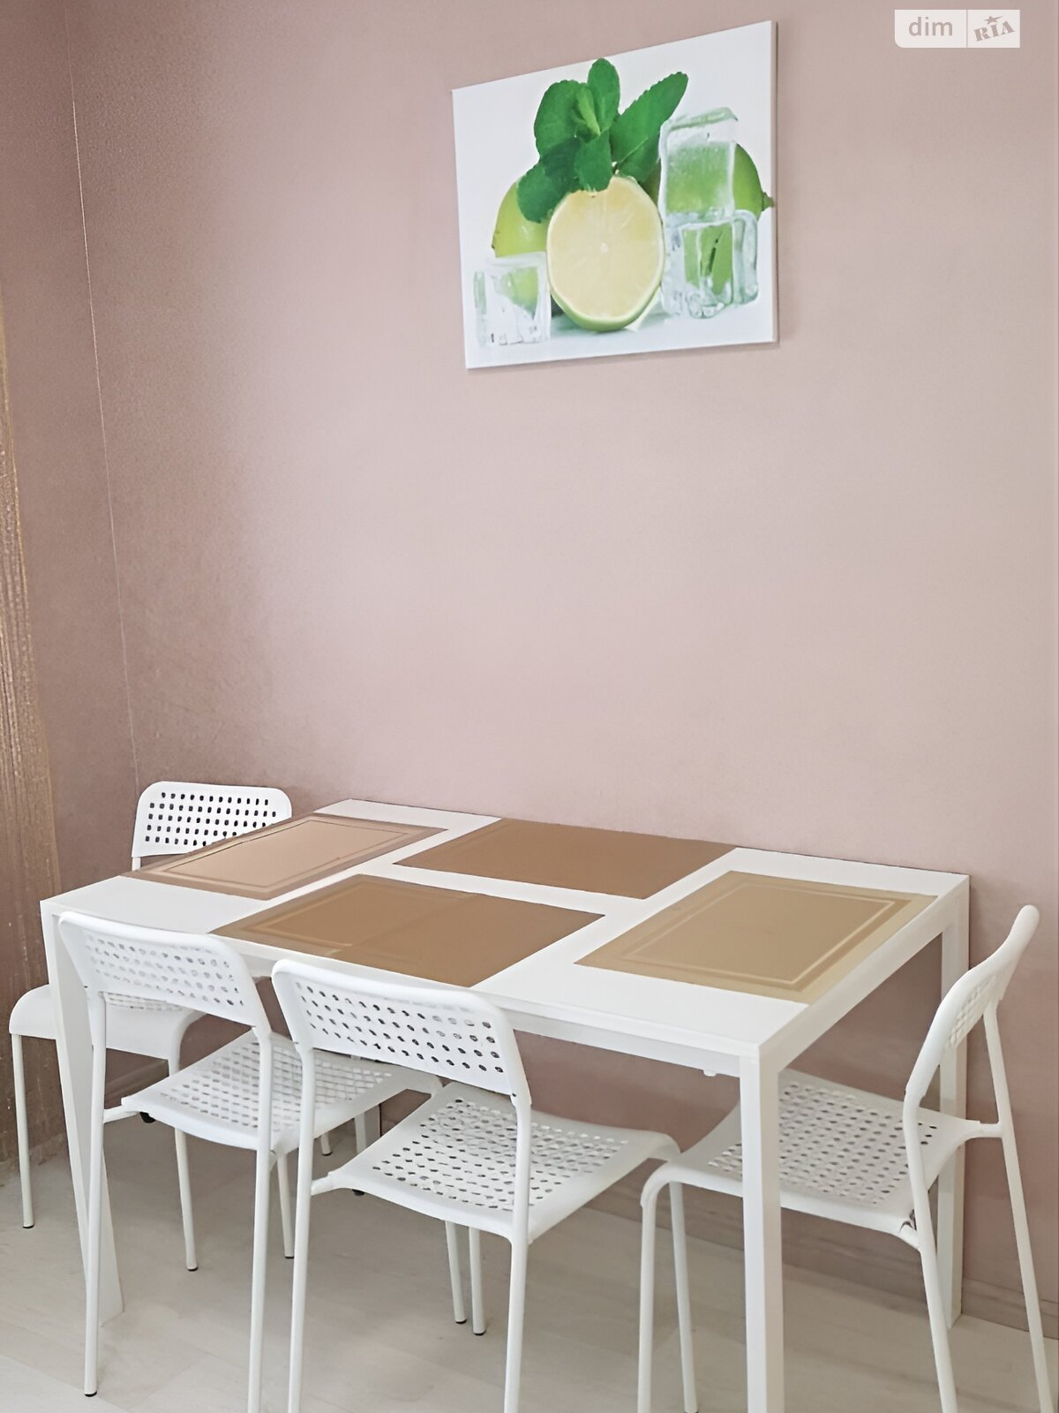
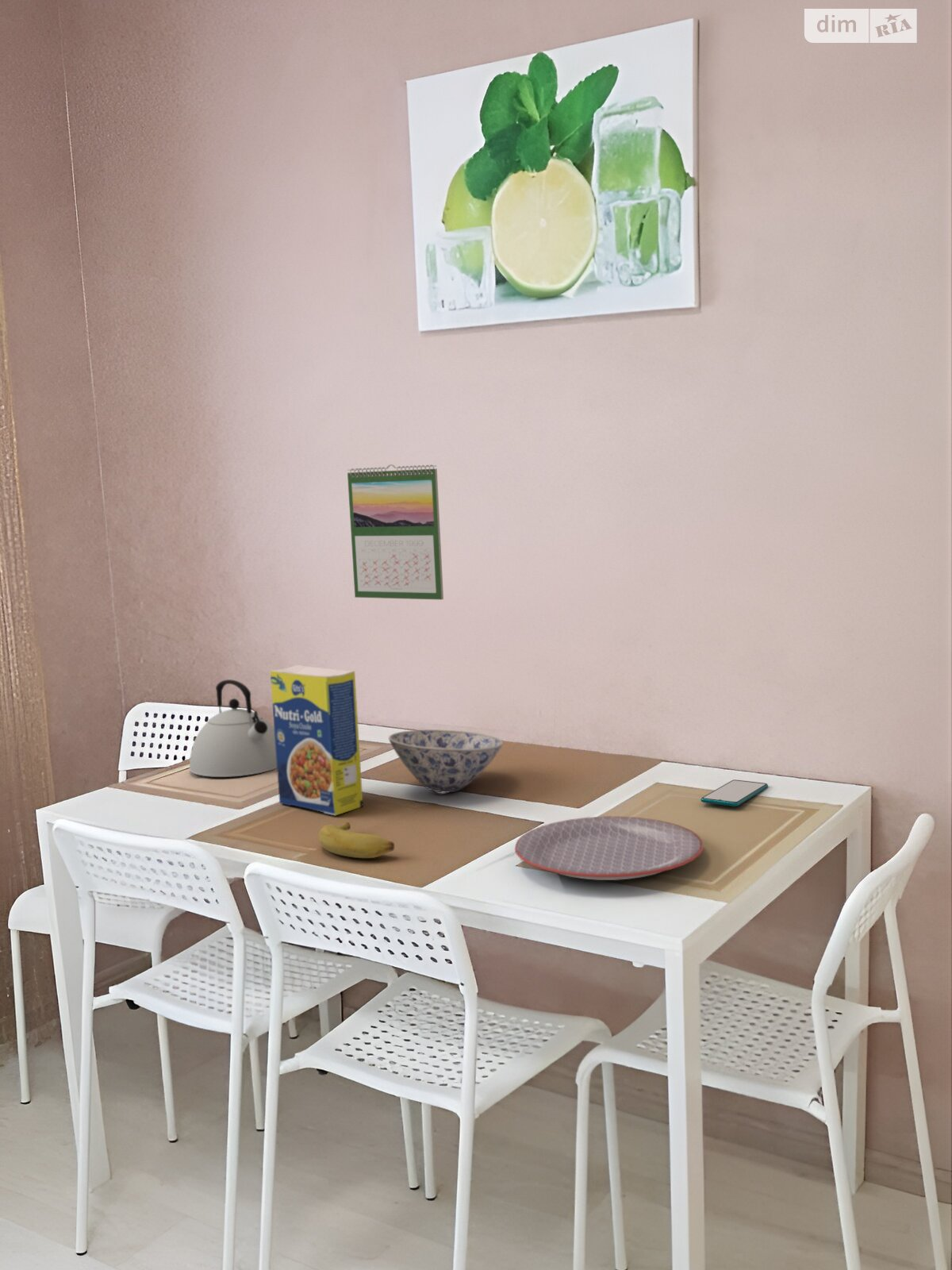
+ plate (608, 850)
+ bowl (447, 761)
+ smartphone (735, 792)
+ legume (316, 738)
+ calendar (394, 532)
+ banana (358, 838)
+ kettle (236, 722)
